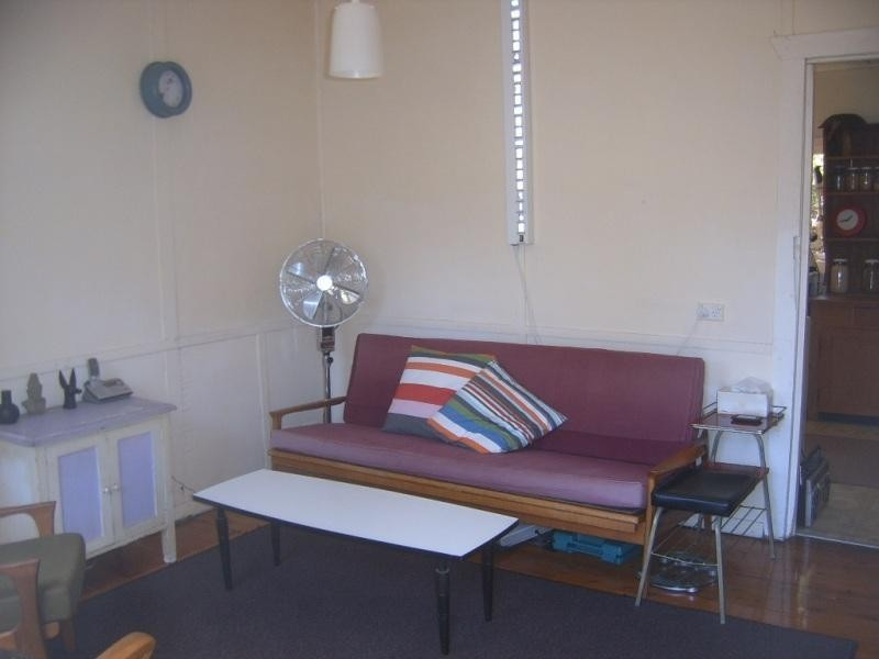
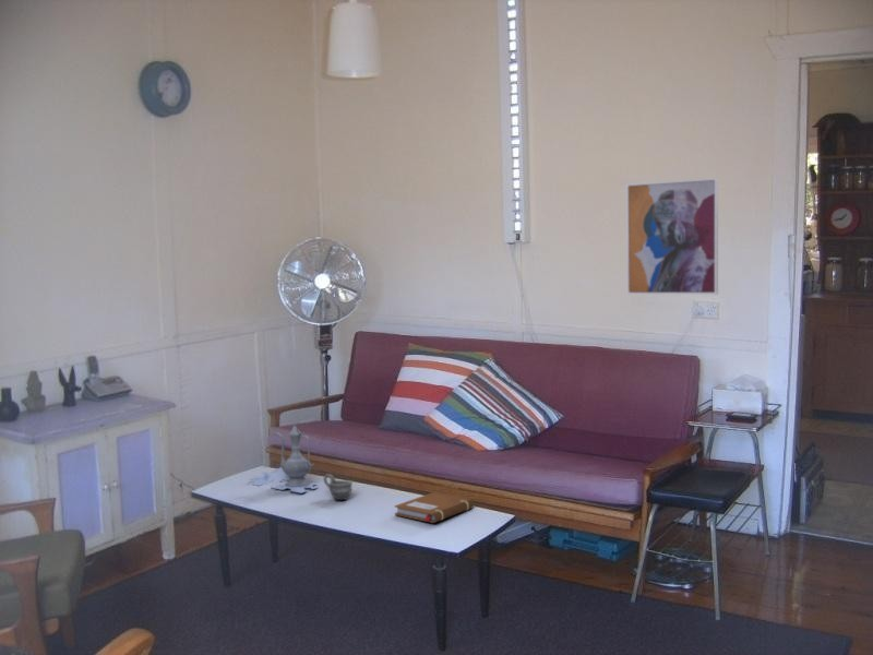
+ teapot (283, 454)
+ notebook (433, 508)
+ wall art (671, 238)
+ cup (339, 487)
